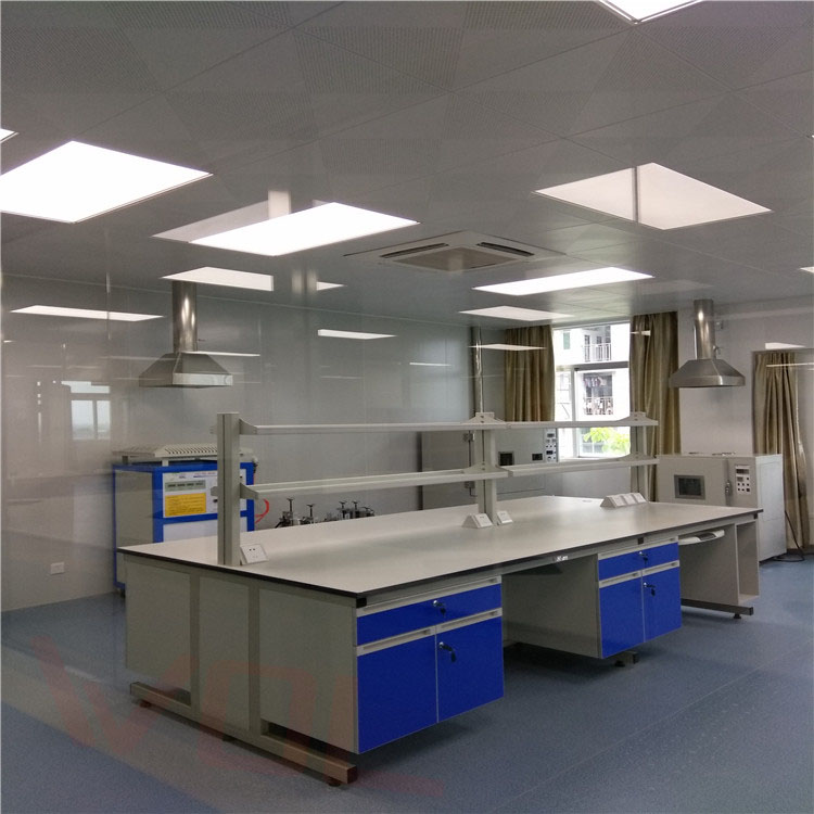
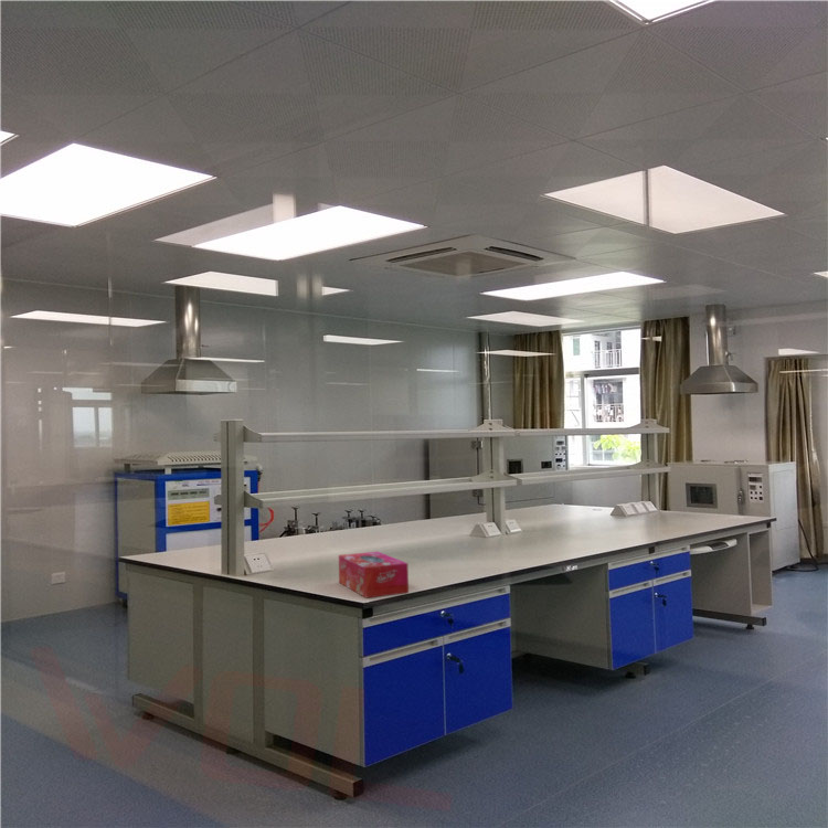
+ tissue box (372, 573)
